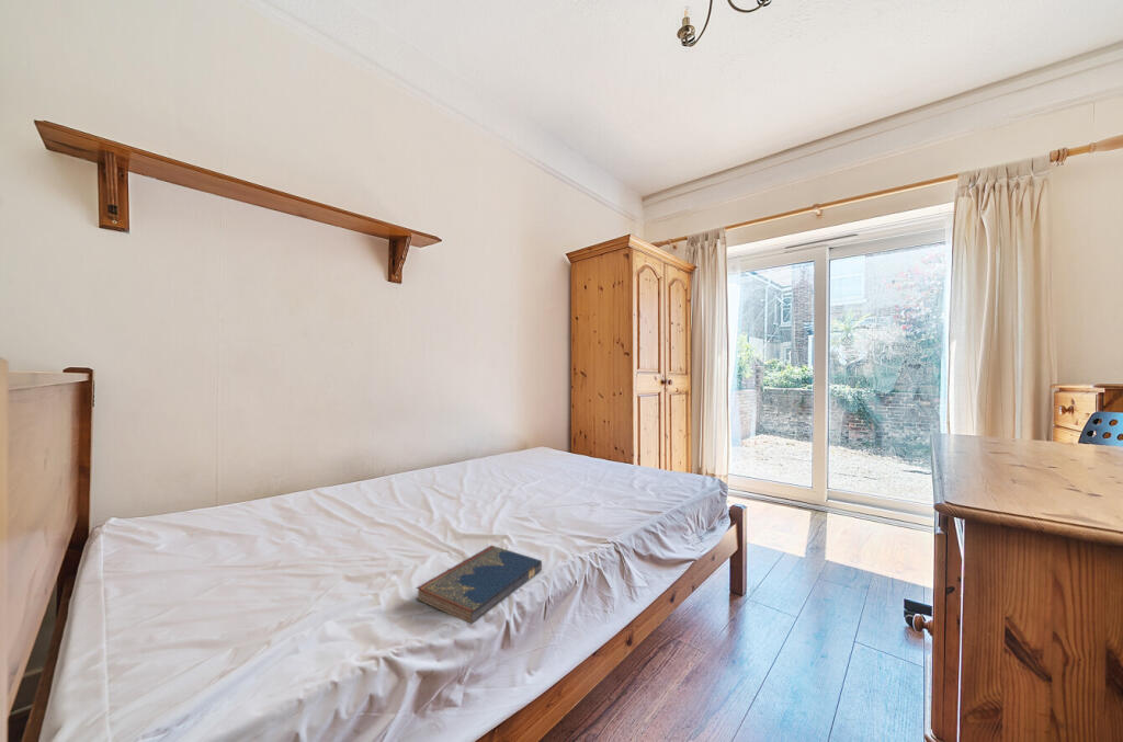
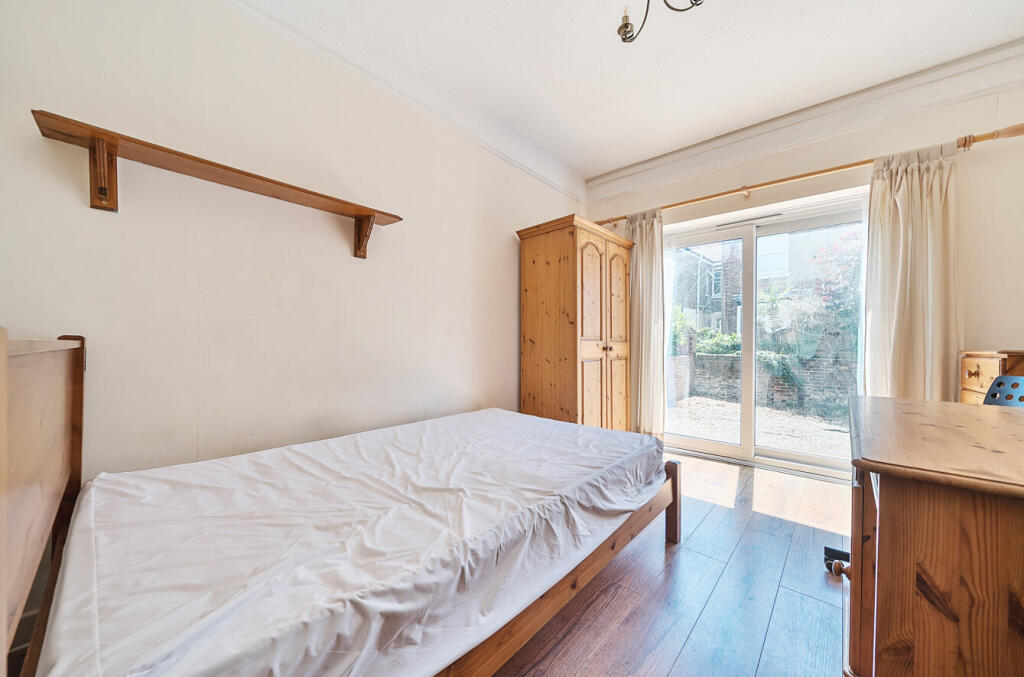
- hardcover book (483, 578)
